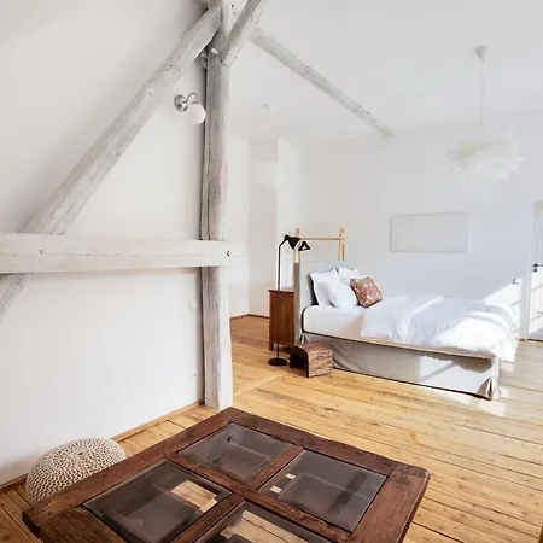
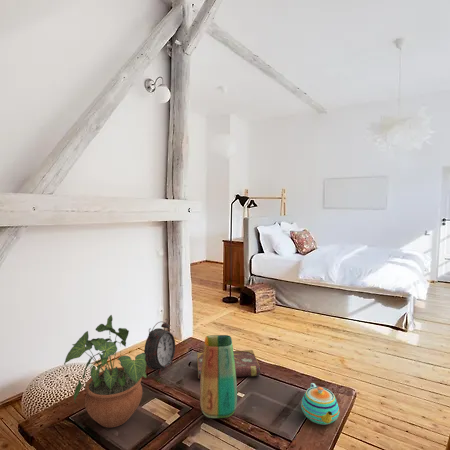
+ book (234, 360)
+ vase (218, 377)
+ potted plant (111, 365)
+ teapot (320, 403)
+ alarm clock (161, 345)
